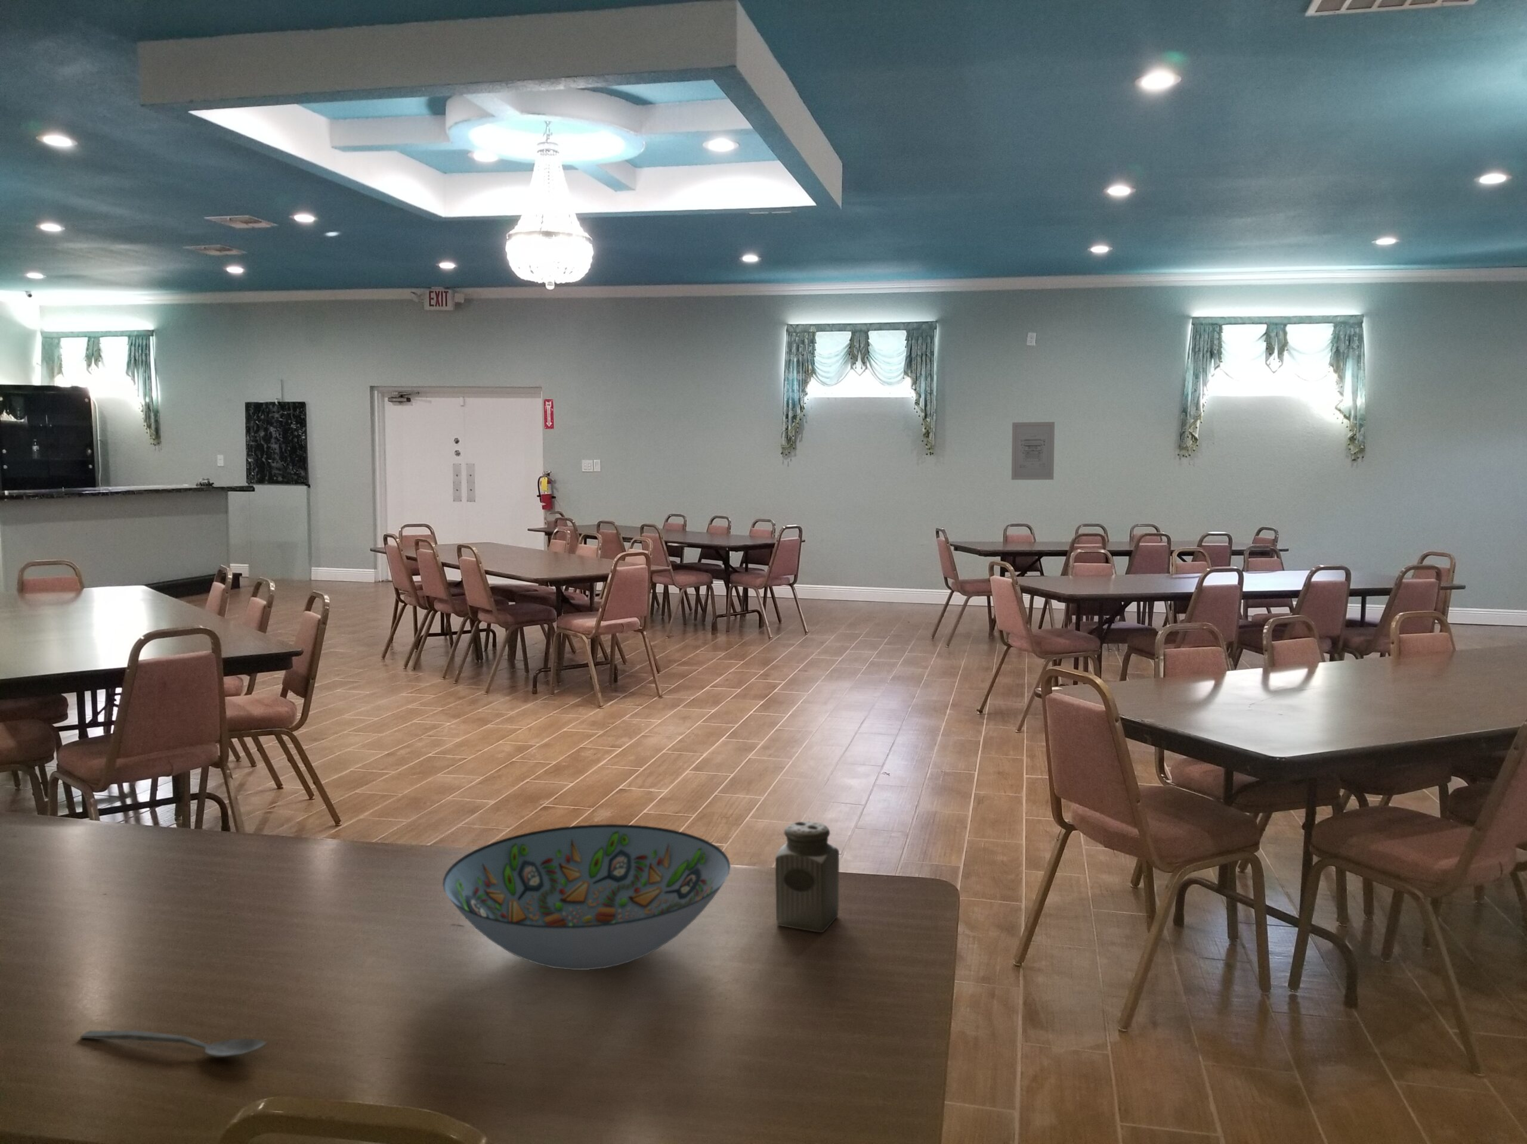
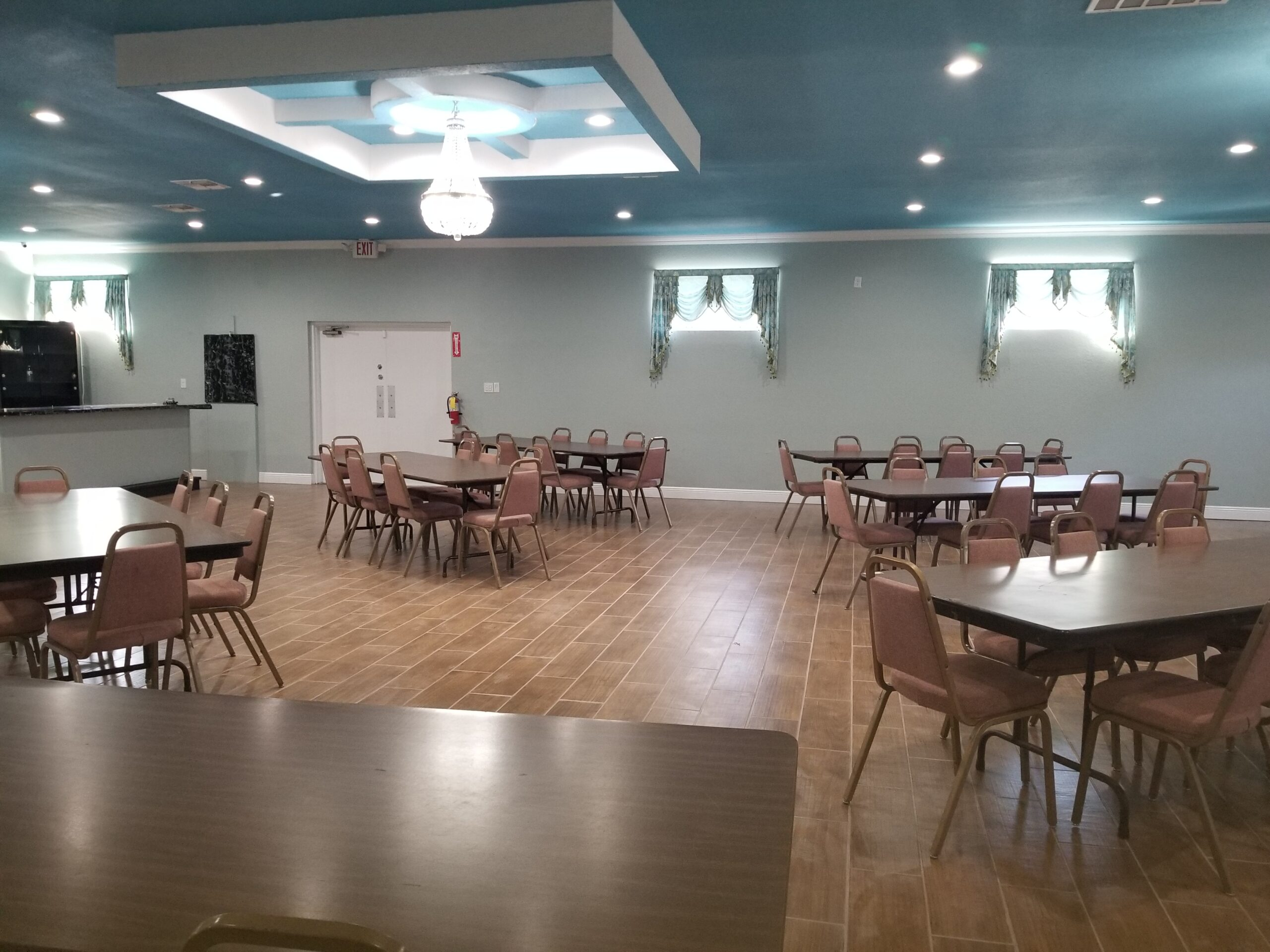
- spoon (172, 1039)
- salt shaker (807, 871)
- wall art (1033, 451)
- decorative bowl (590, 911)
